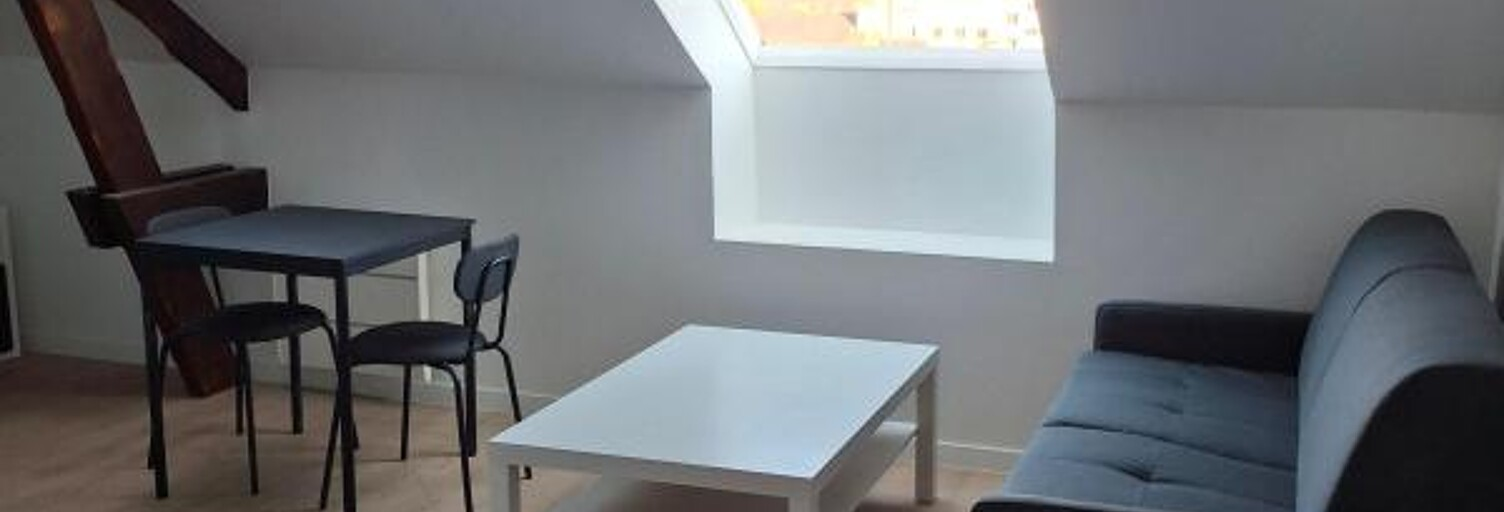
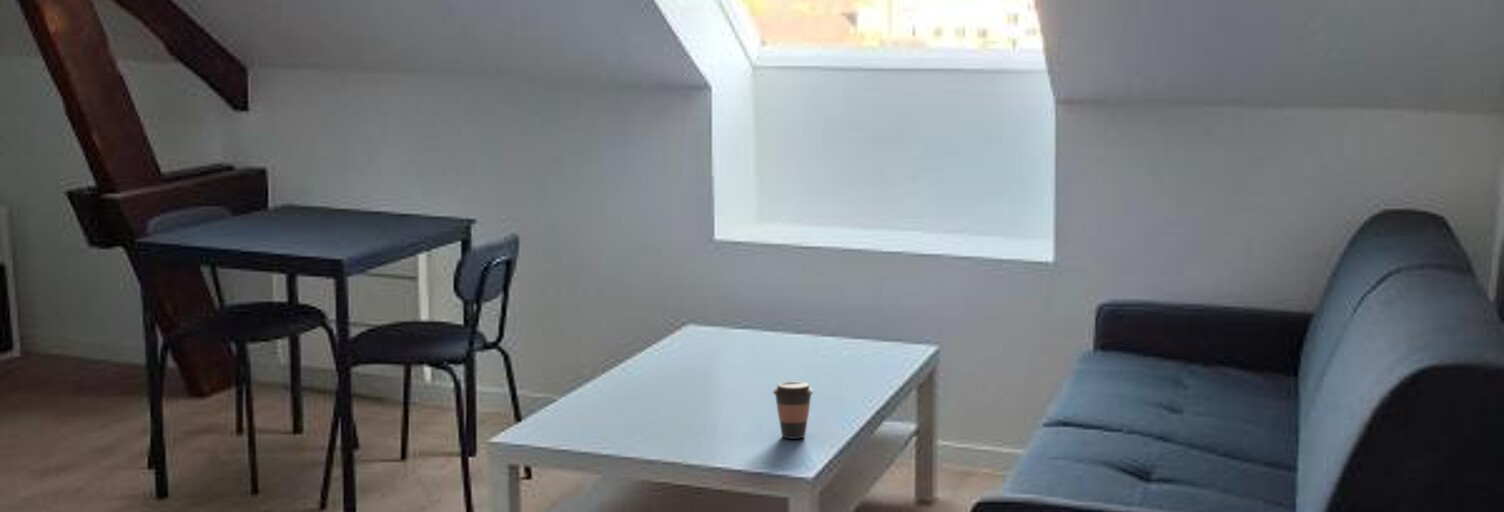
+ coffee cup (793, 410)
